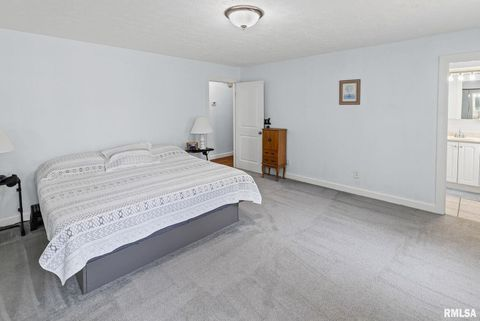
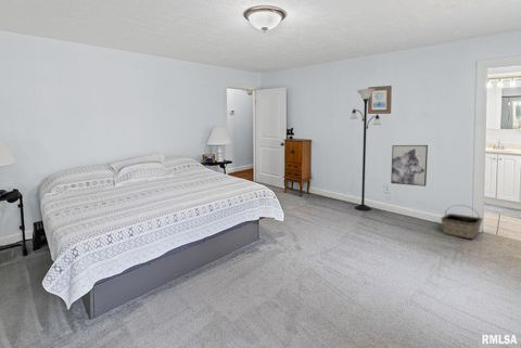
+ wall art (408, 165)
+ basket (461, 219)
+ floor lamp (364, 150)
